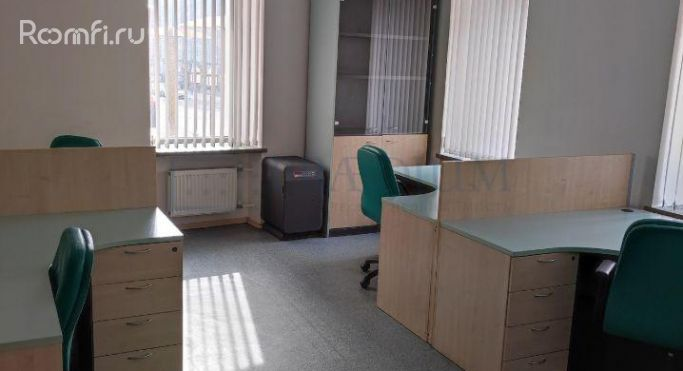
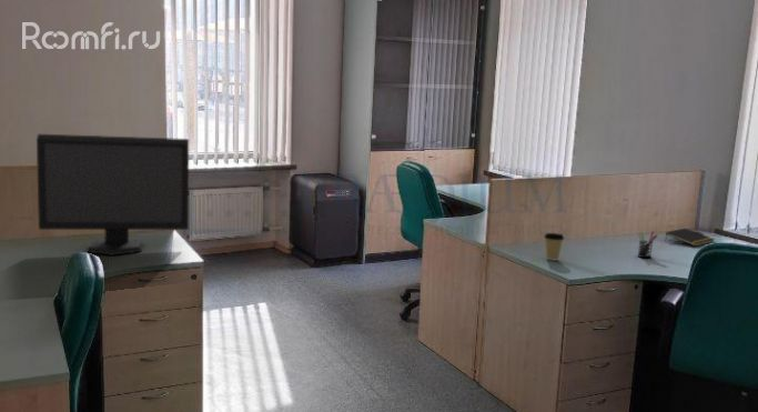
+ notepad (689, 237)
+ monitor (115, 193)
+ pen holder (646, 243)
+ coffee cup (553, 245)
